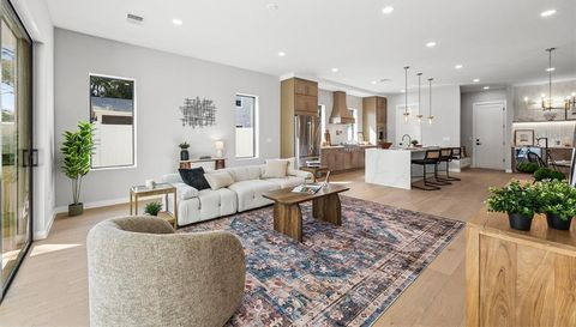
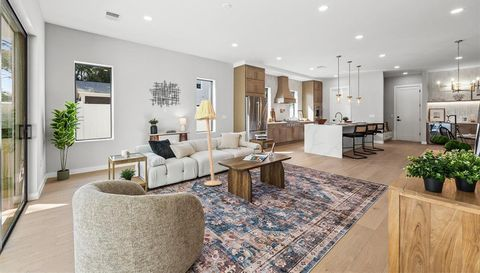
+ floor lamp (208, 141)
